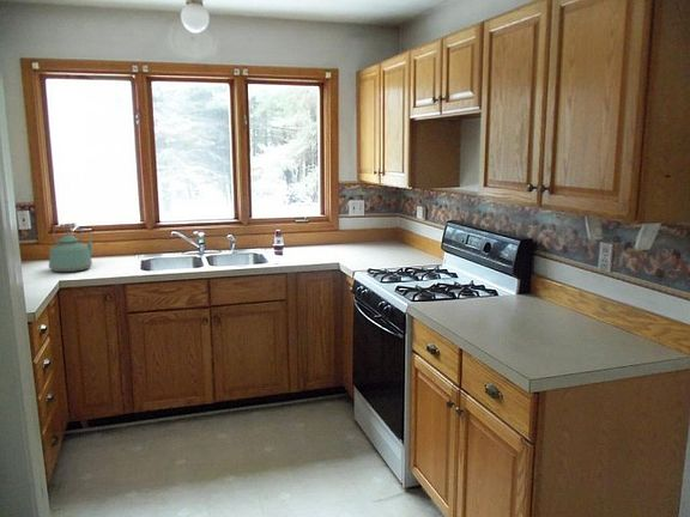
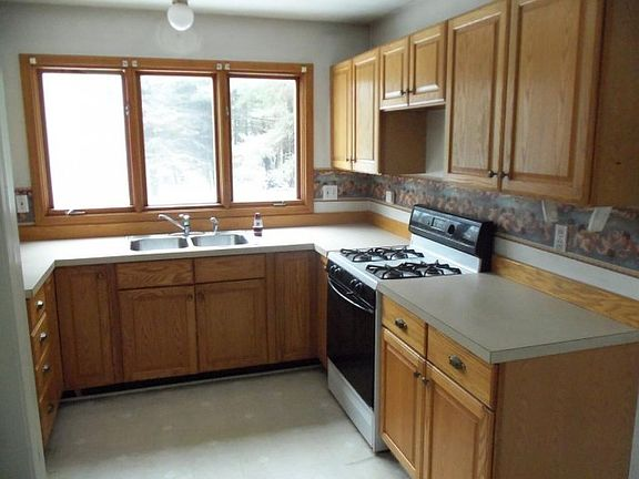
- kettle (72, 245)
